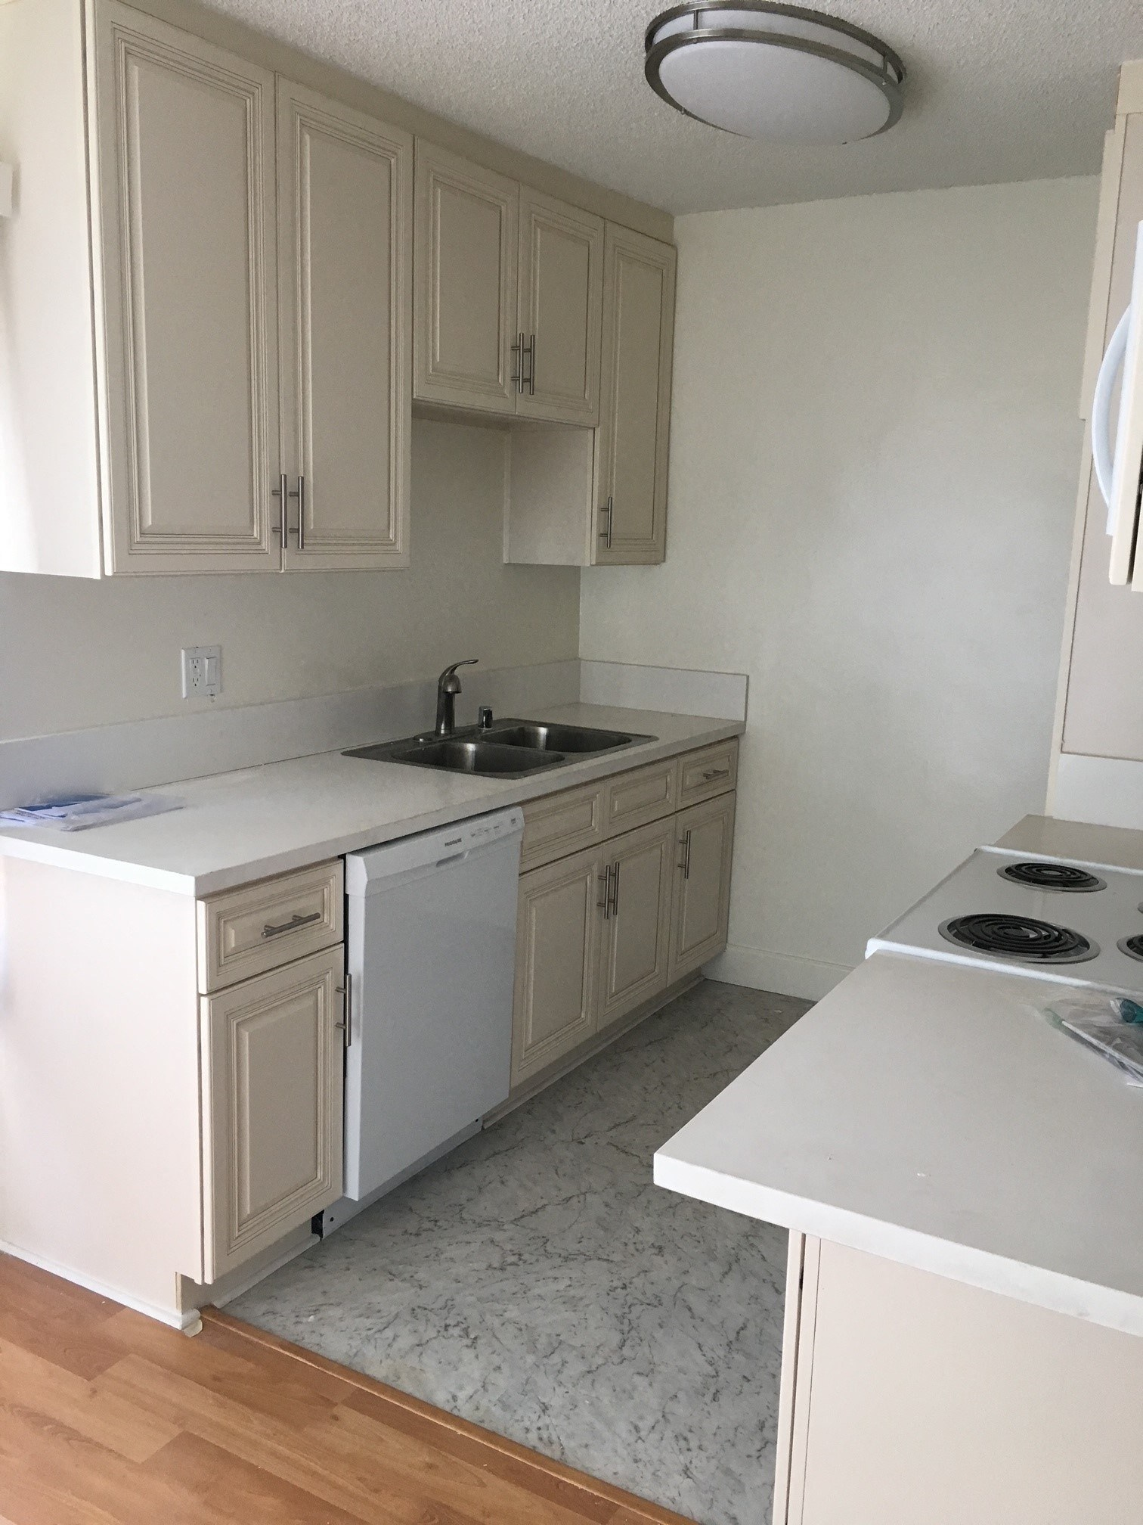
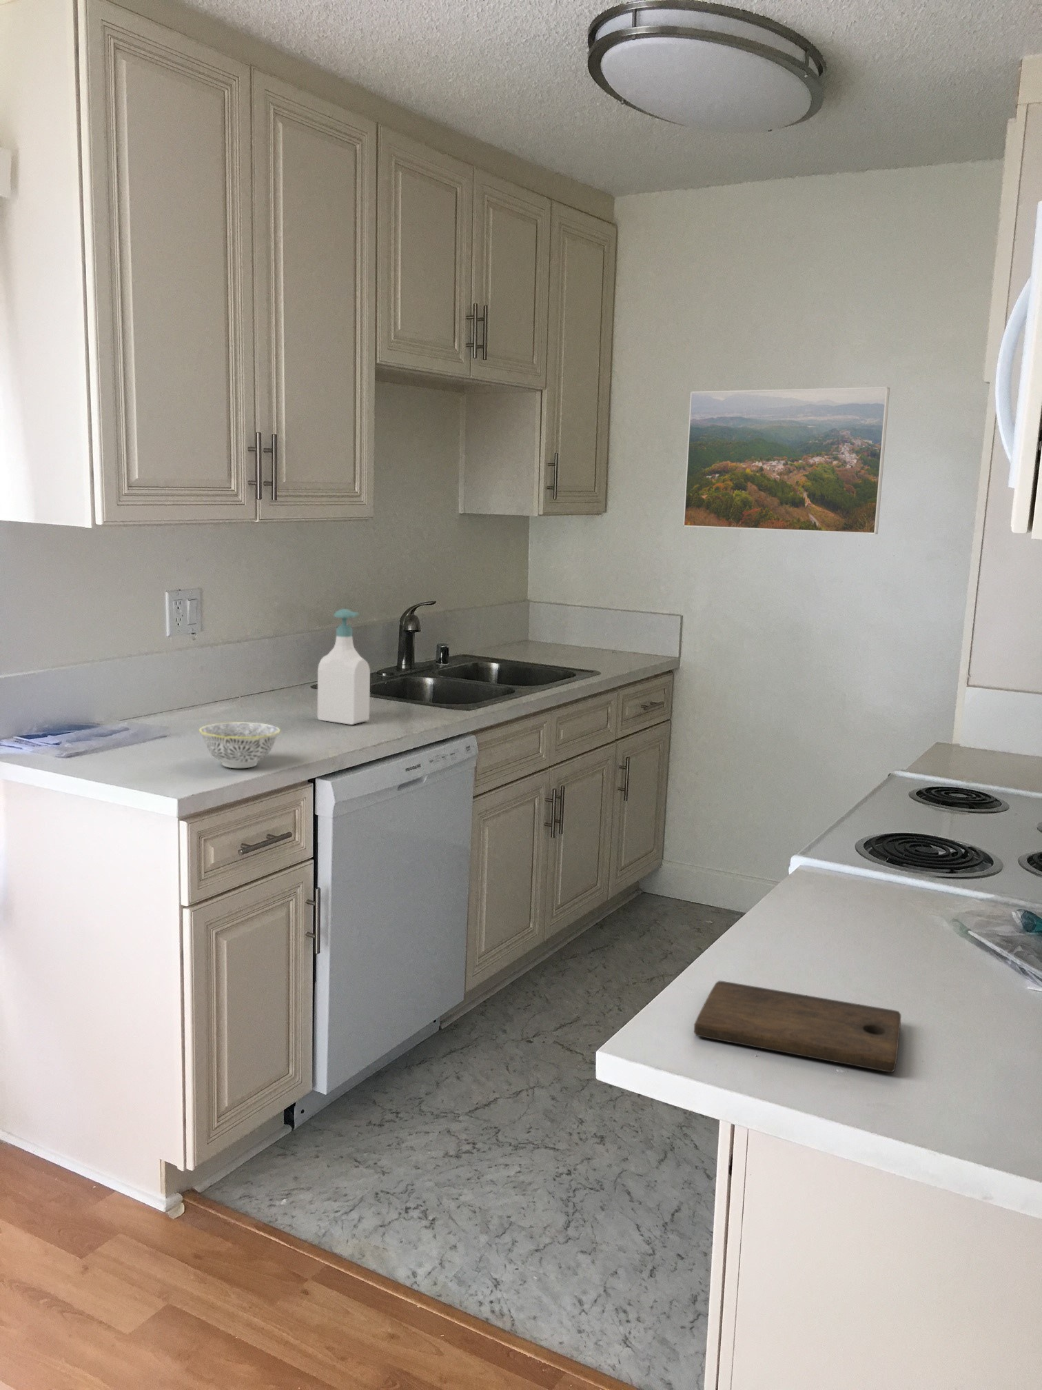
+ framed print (780, 461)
+ soap bottle (346, 664)
+ cutting board (799, 1023)
+ bowl (240, 746)
